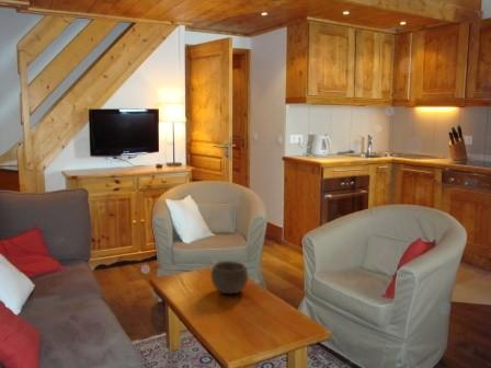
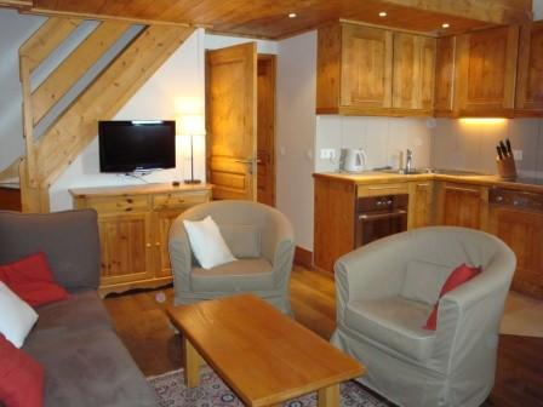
- bowl (229, 278)
